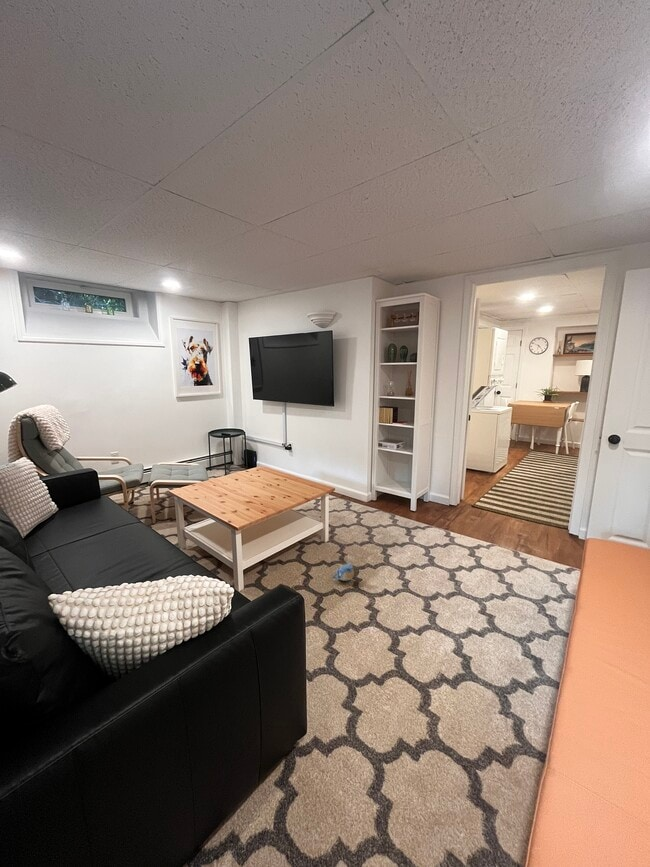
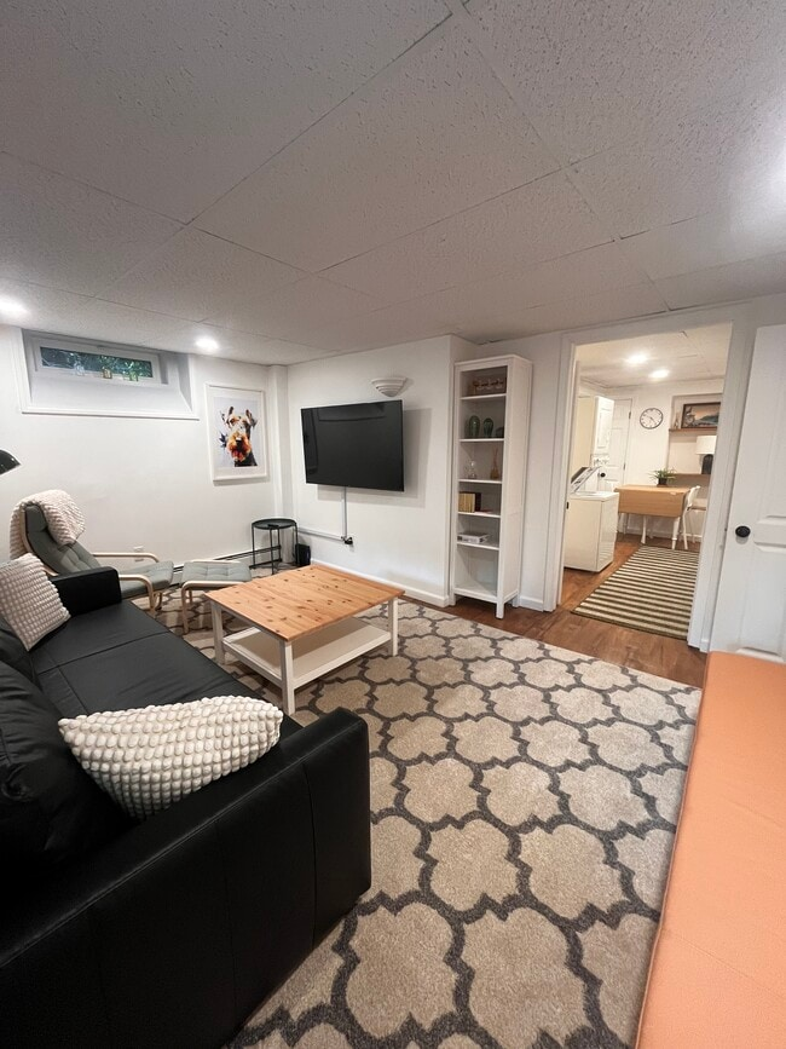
- plush toy (343, 570)
